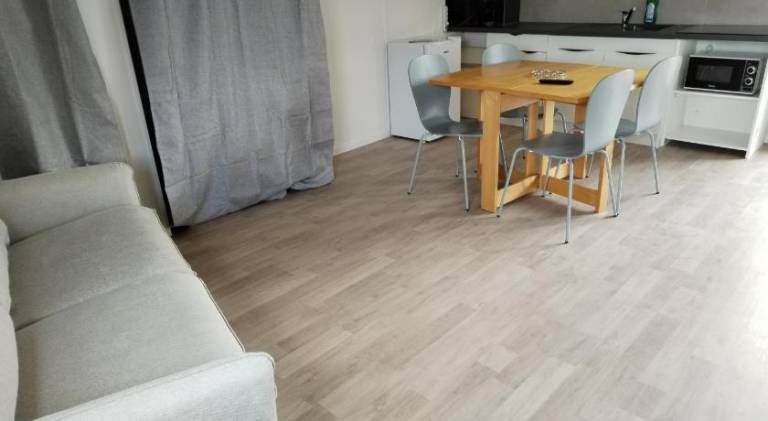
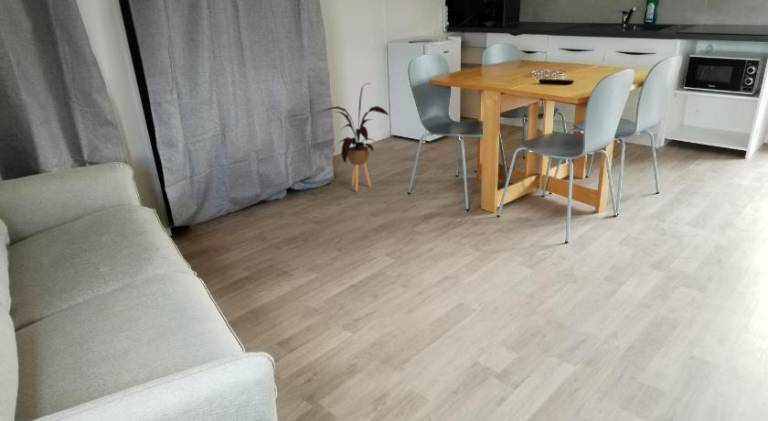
+ house plant (355, 138)
